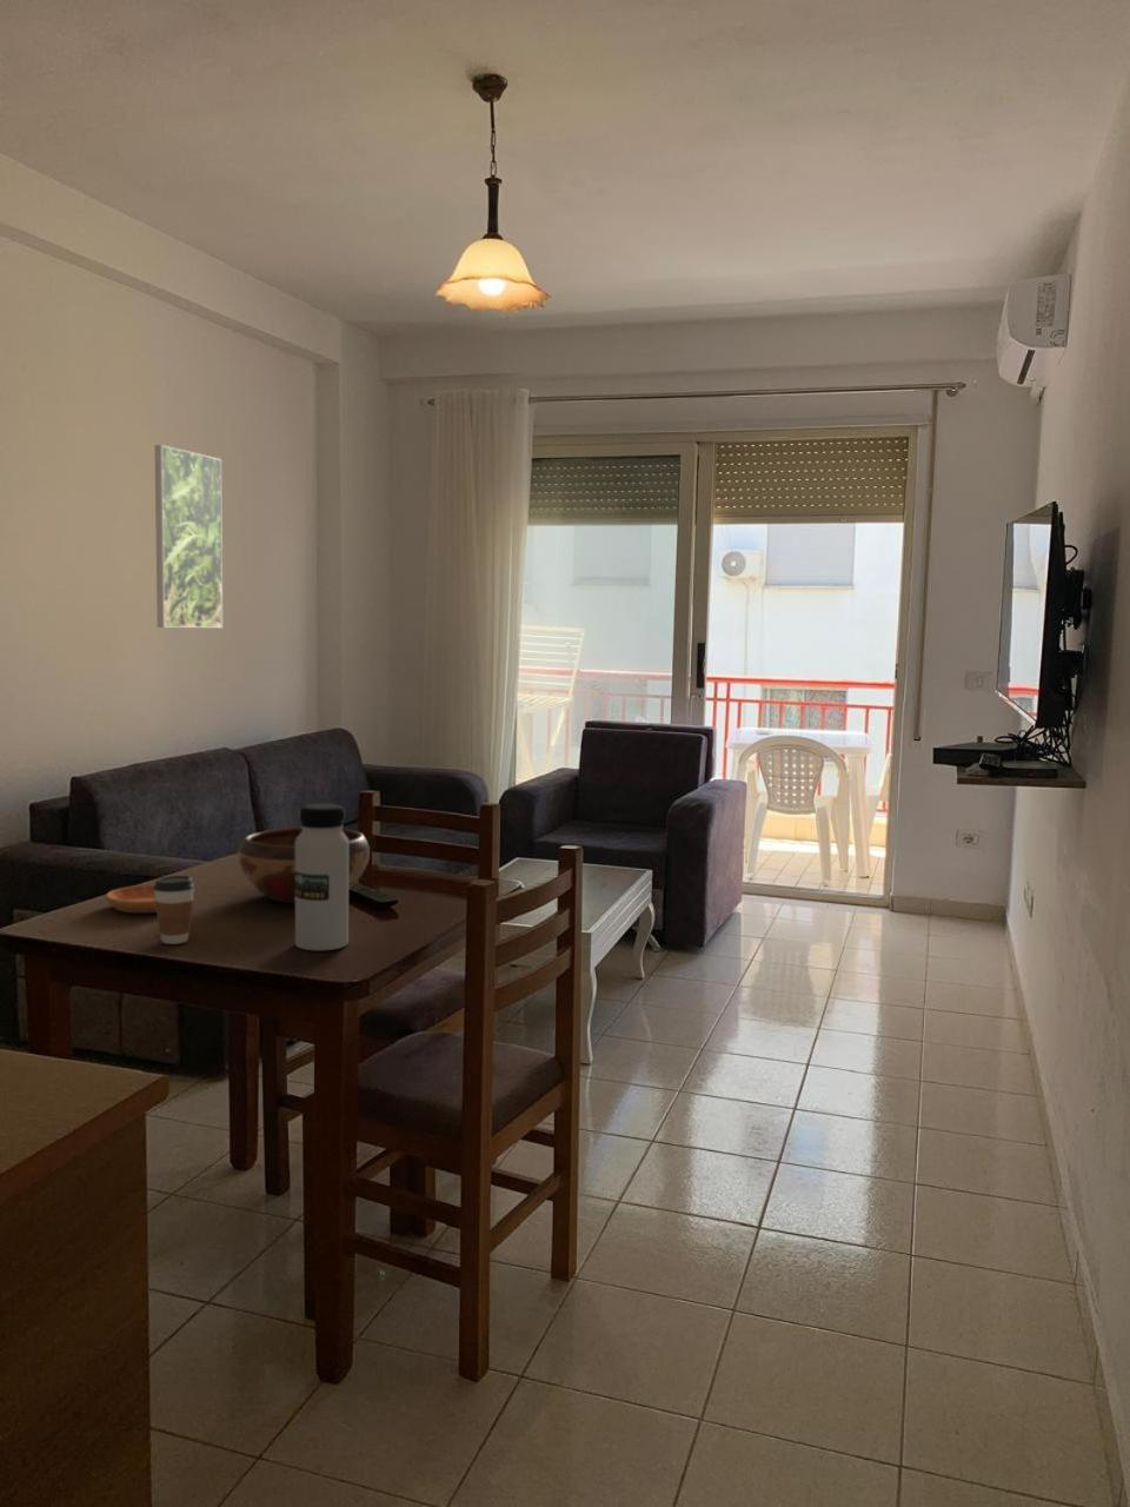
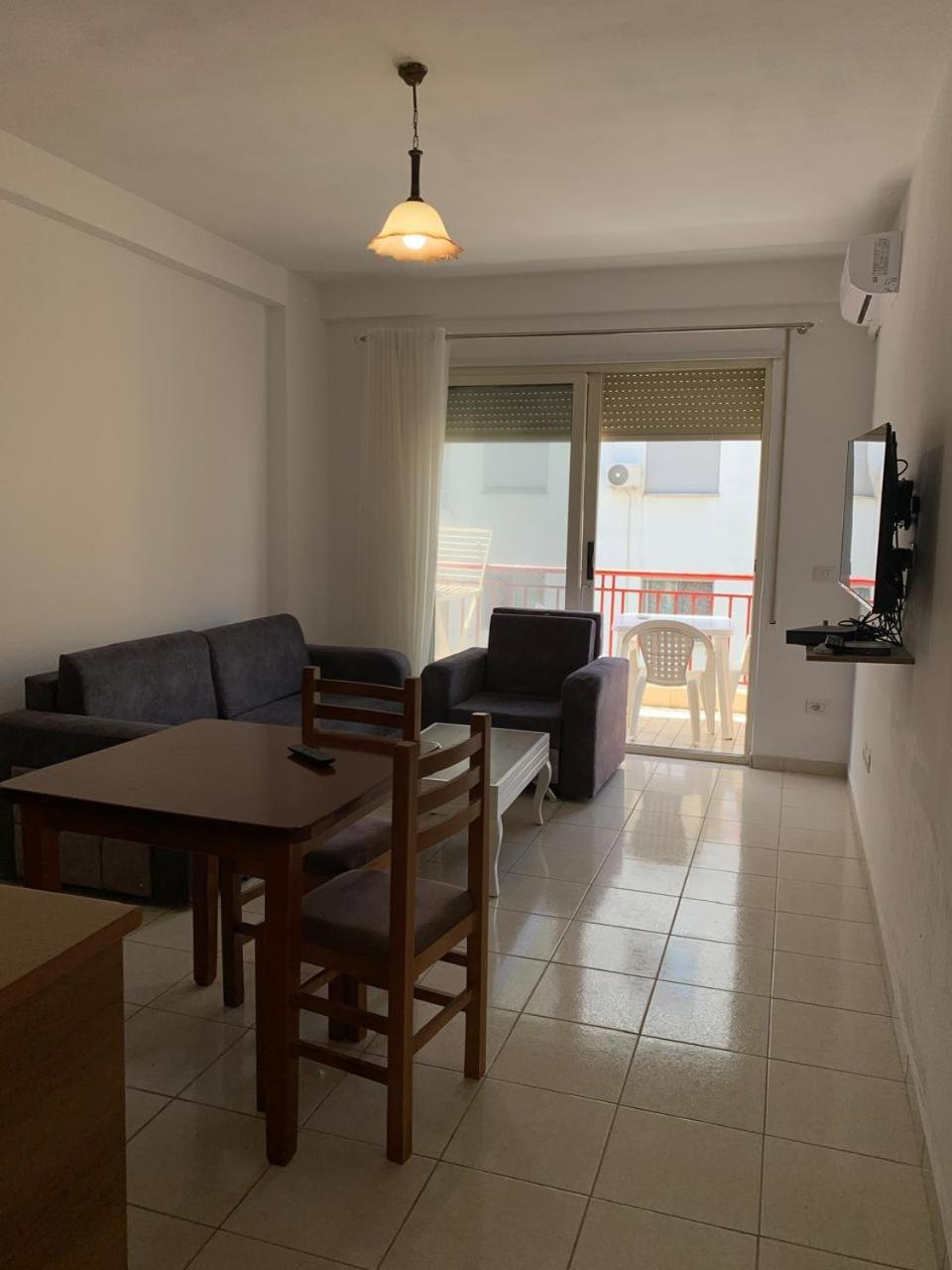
- coffee cup (174, 909)
- decorative bowl (294, 865)
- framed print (190, 540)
- saucer (147, 898)
- water bottle (322, 875)
